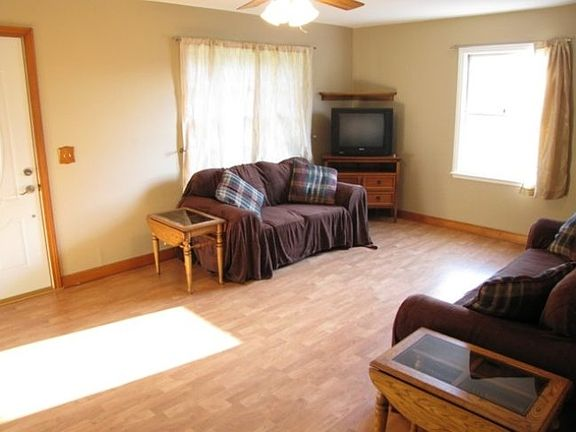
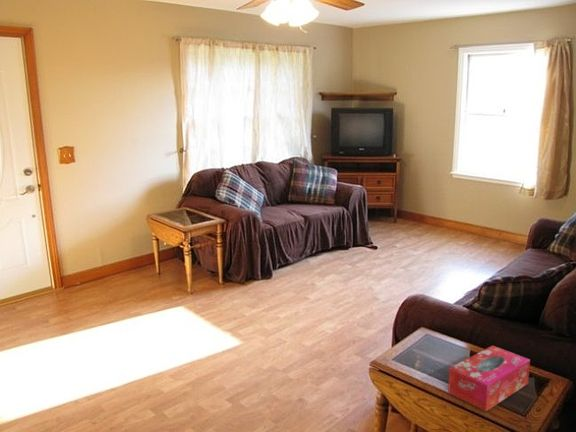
+ tissue box (489, 376)
